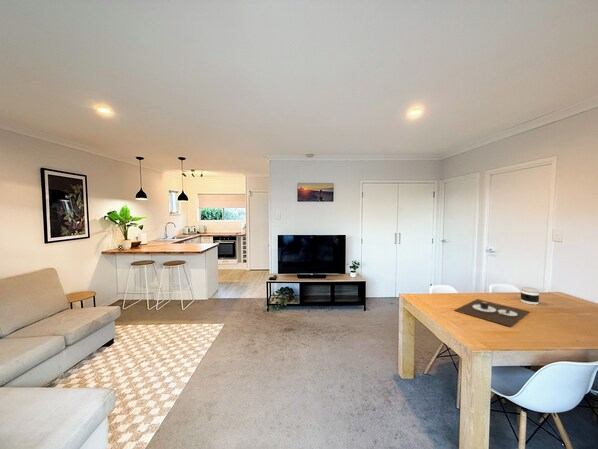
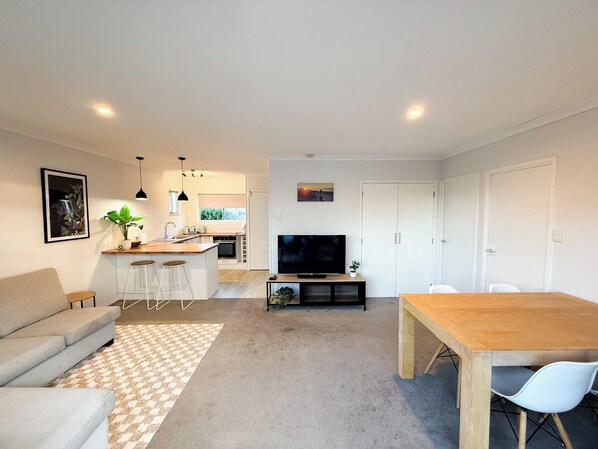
- place mat (491, 307)
- jar (529, 295)
